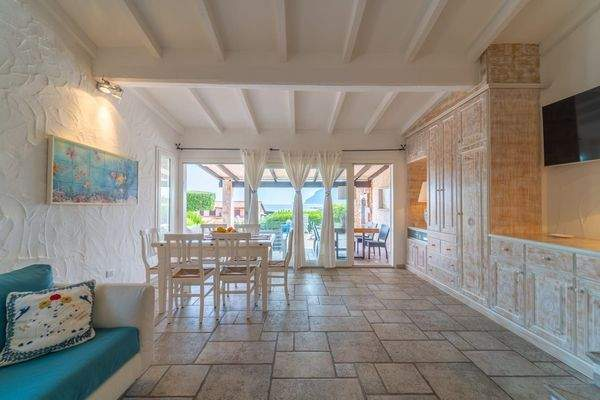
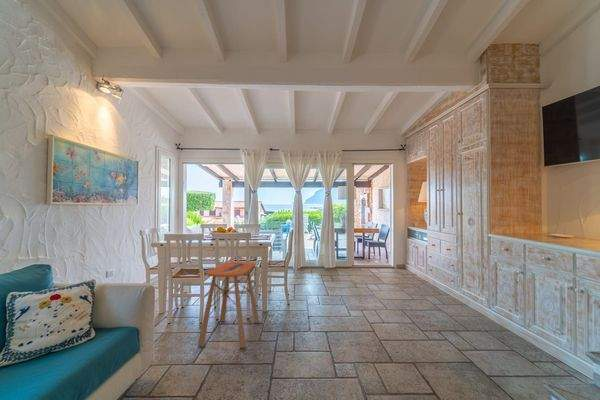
+ side table (231, 300)
